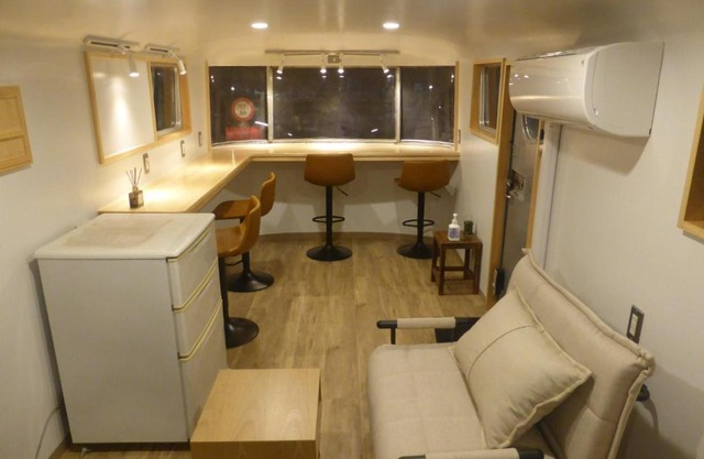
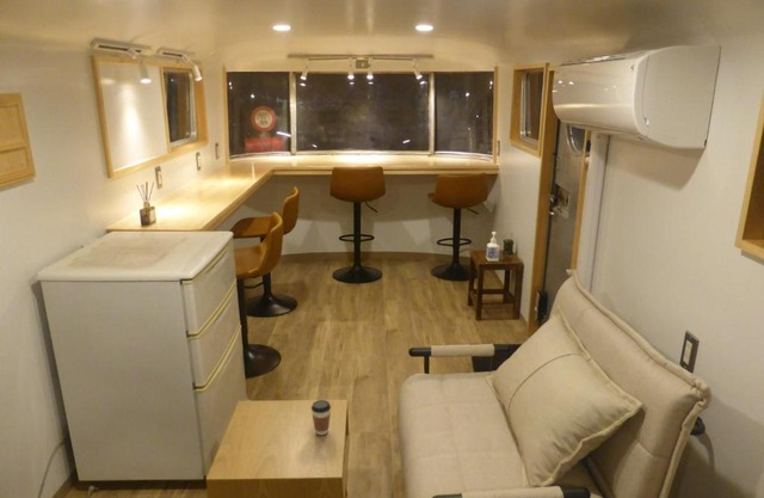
+ coffee cup (321, 417)
